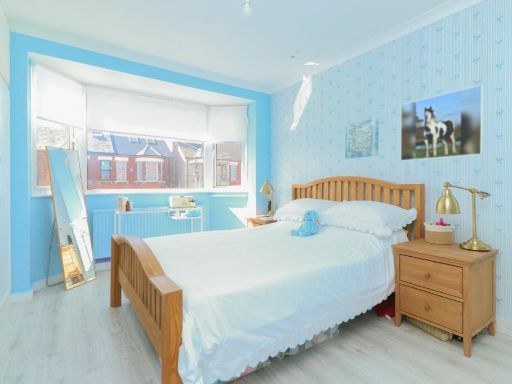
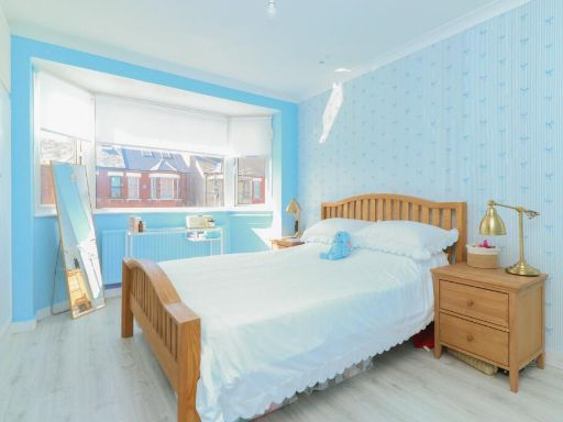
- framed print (437, 127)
- wall art (361, 139)
